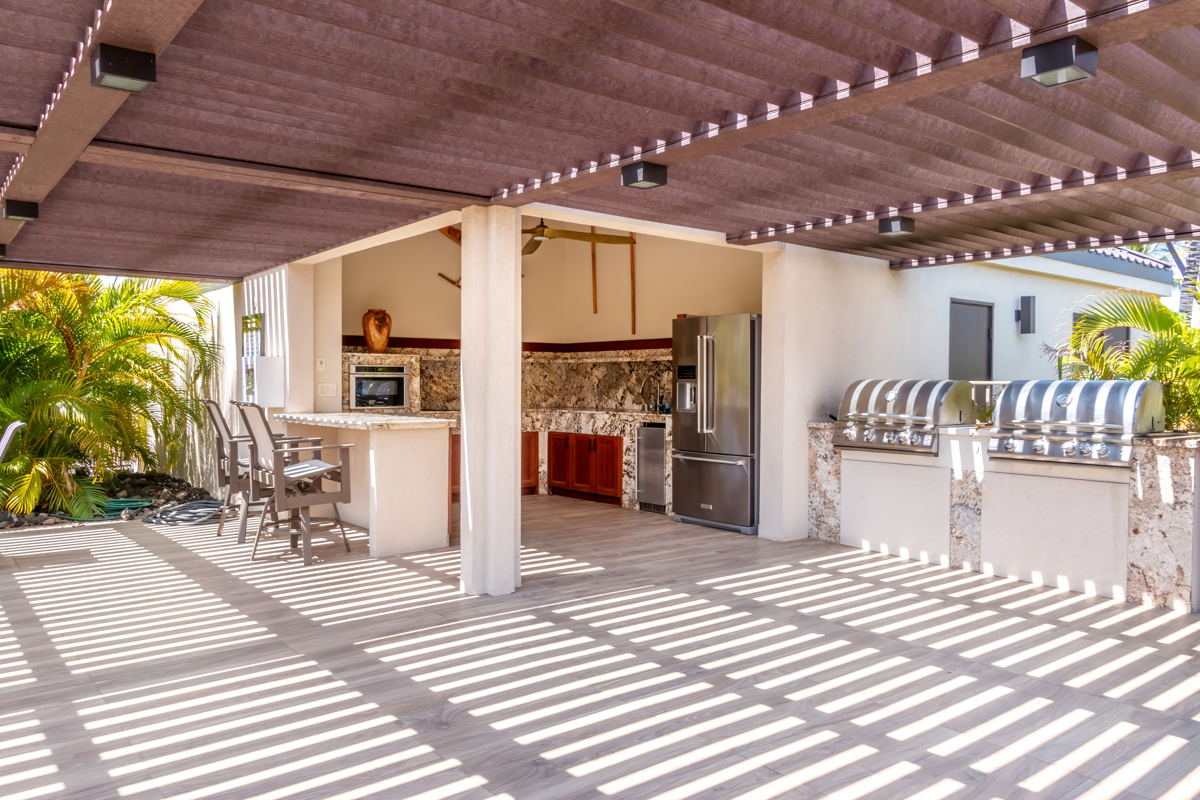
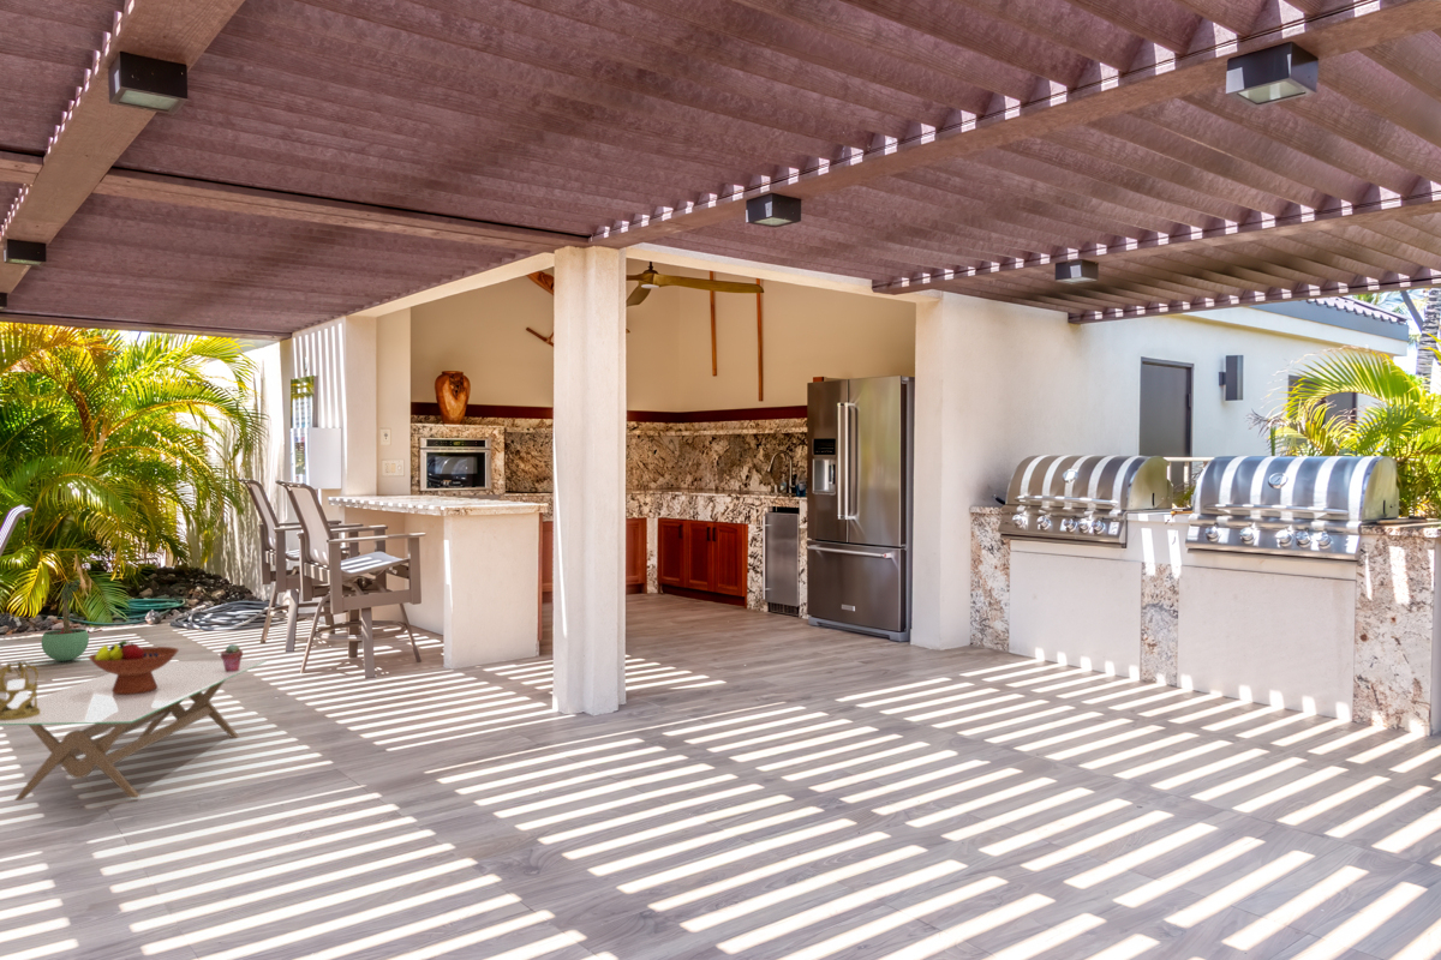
+ coffee table (138, 726)
+ potted succulent (232, 656)
+ lantern (16, 672)
+ fruit bowl (134, 664)
+ potted plant (65, 620)
